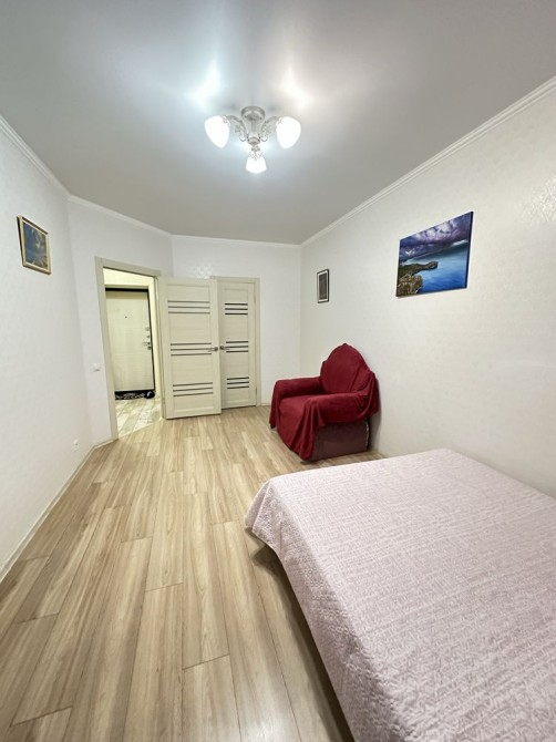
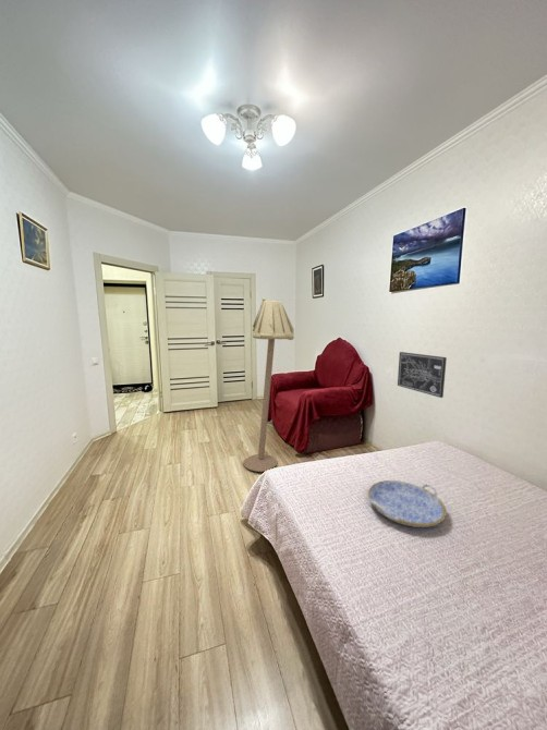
+ floor lamp (268, 382)
+ serving tray (404, 501)
+ wall art (420, 373)
